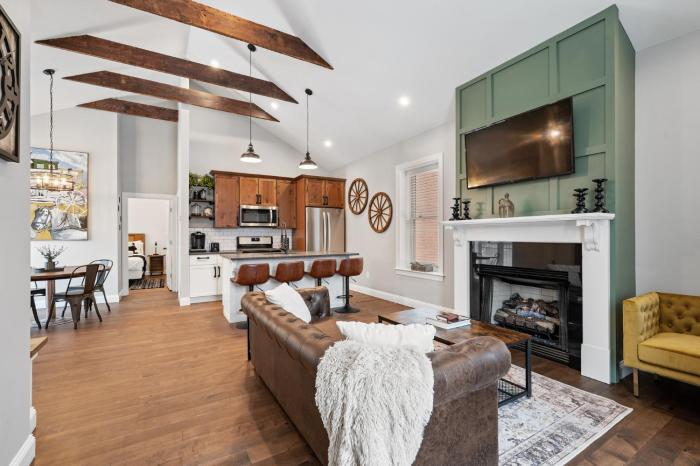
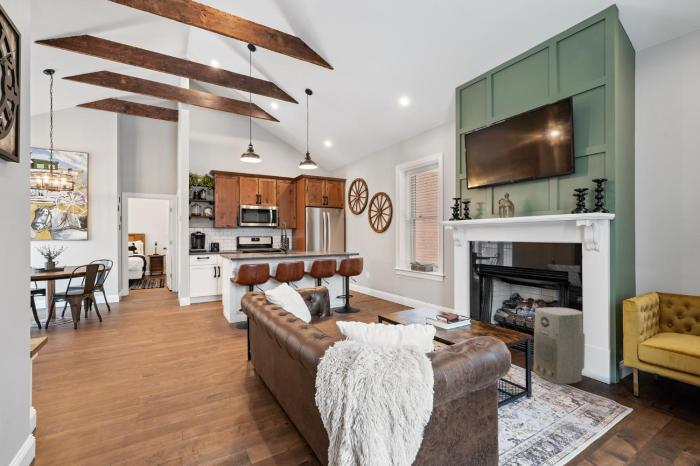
+ air purifier (559, 343)
